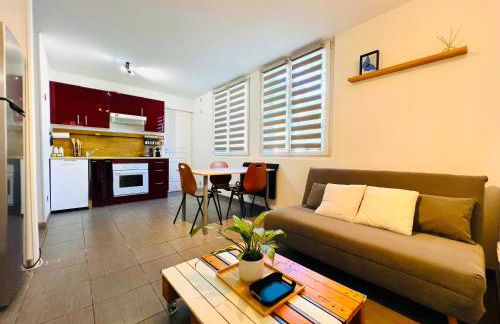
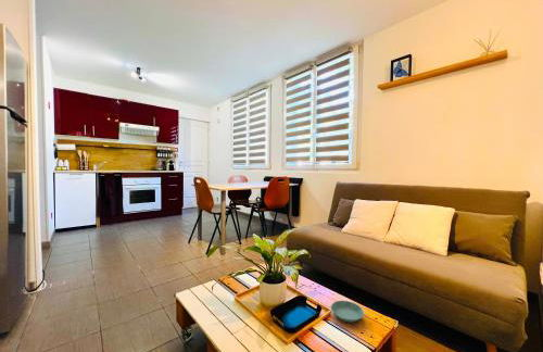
+ saucer (346, 312)
